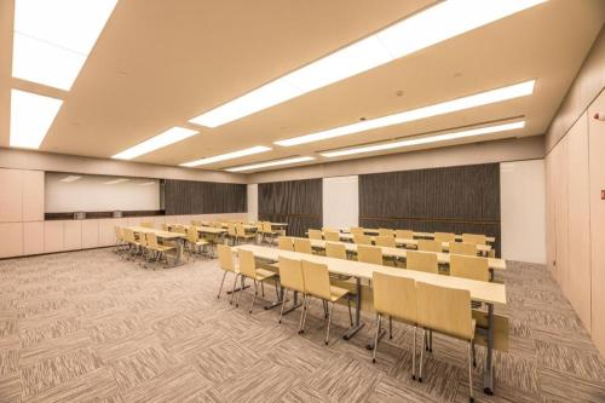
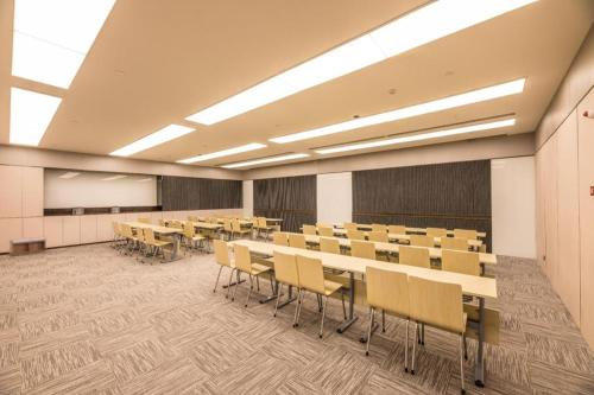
+ bench (27, 246)
